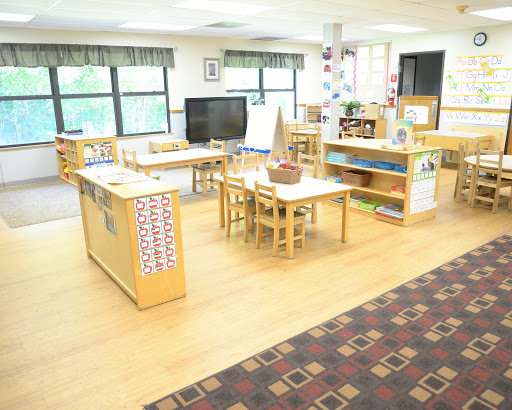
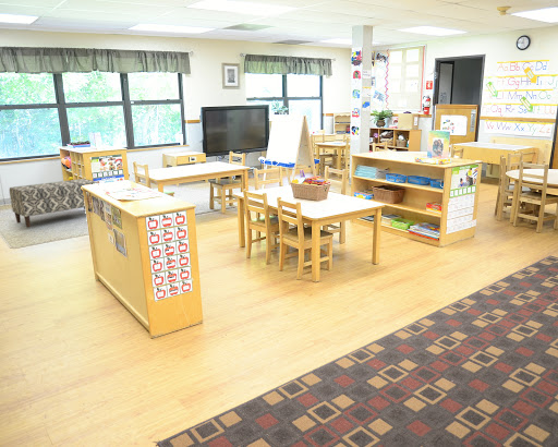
+ bench (57, 202)
